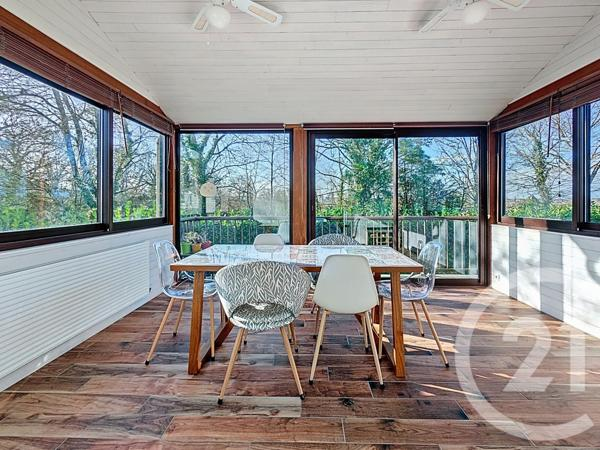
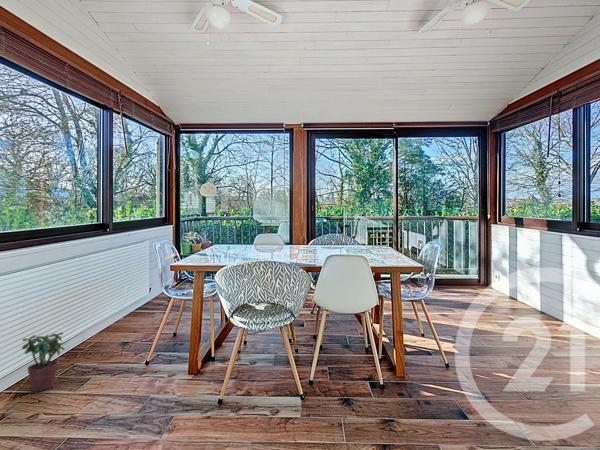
+ potted plant (40, 360)
